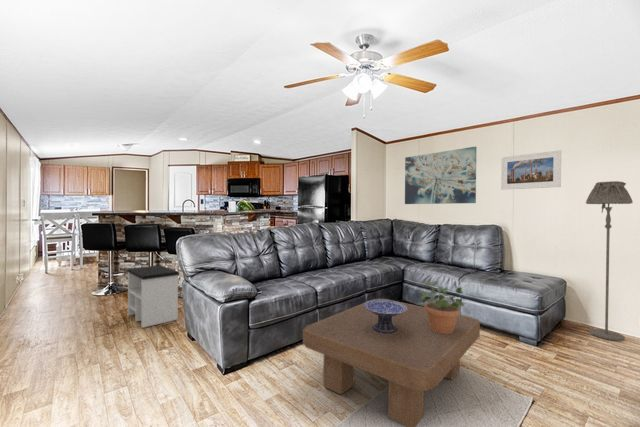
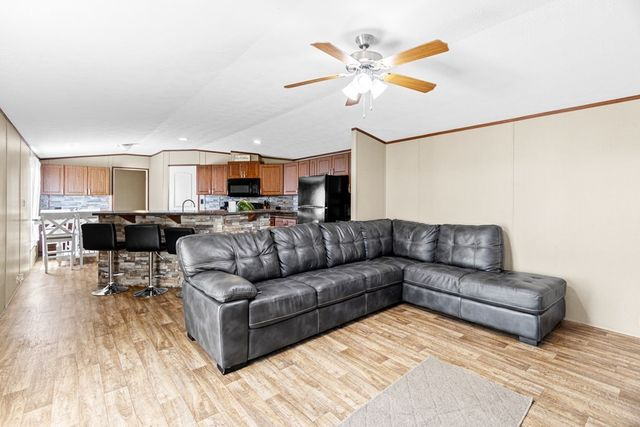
- side table (152, 293)
- wall art (437, 178)
- decorative bowl (385, 317)
- floor lamp (607, 258)
- coffee table (394, 351)
- potted plant (438, 305)
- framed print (529, 171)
